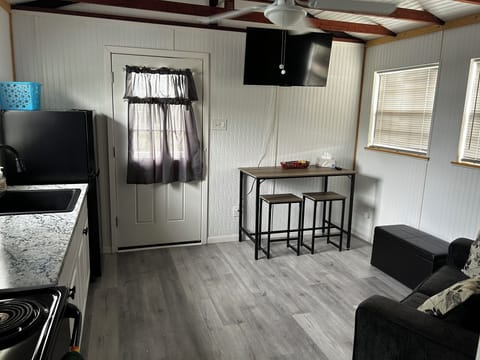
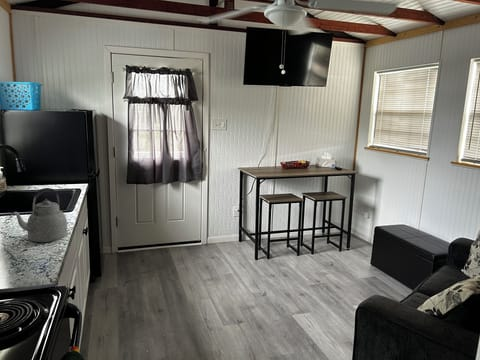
+ kettle (38, 214)
